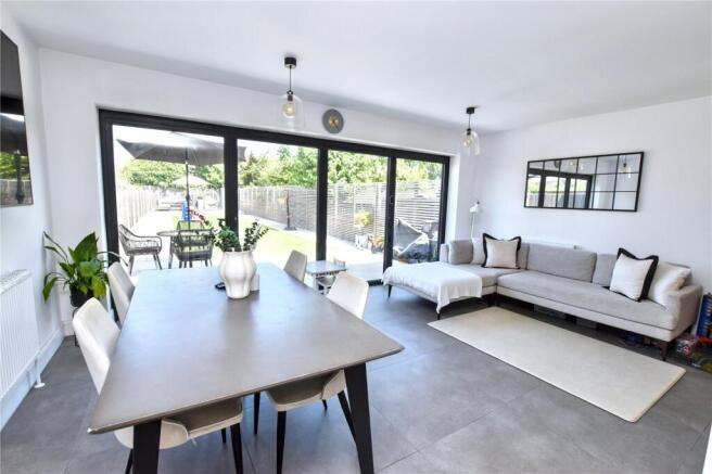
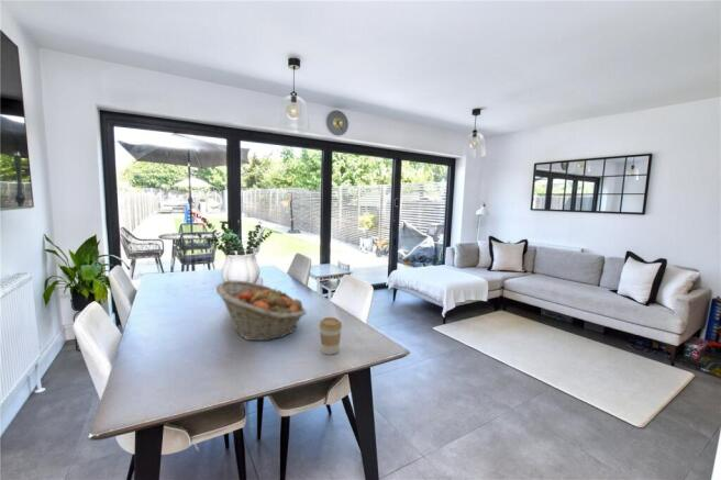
+ fruit basket (262, 305)
+ coffee cup (330, 335)
